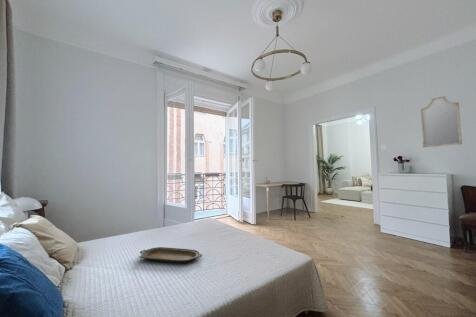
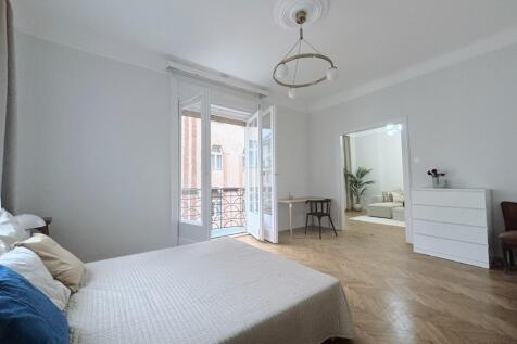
- home mirror (439, 121)
- serving tray (170, 255)
